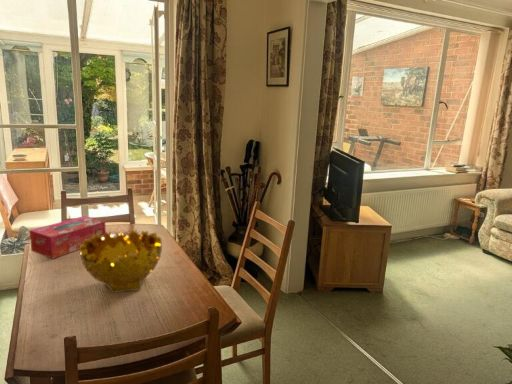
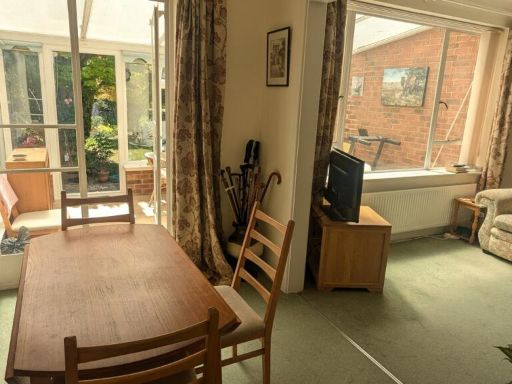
- tissue box (69, 235)
- decorative bowl (122, 261)
